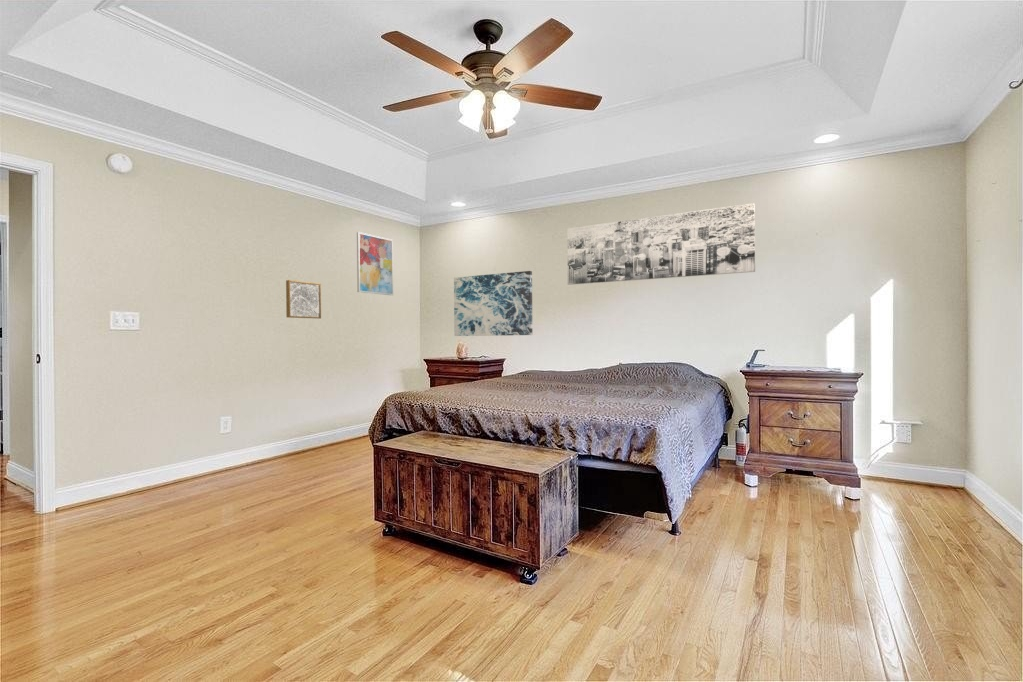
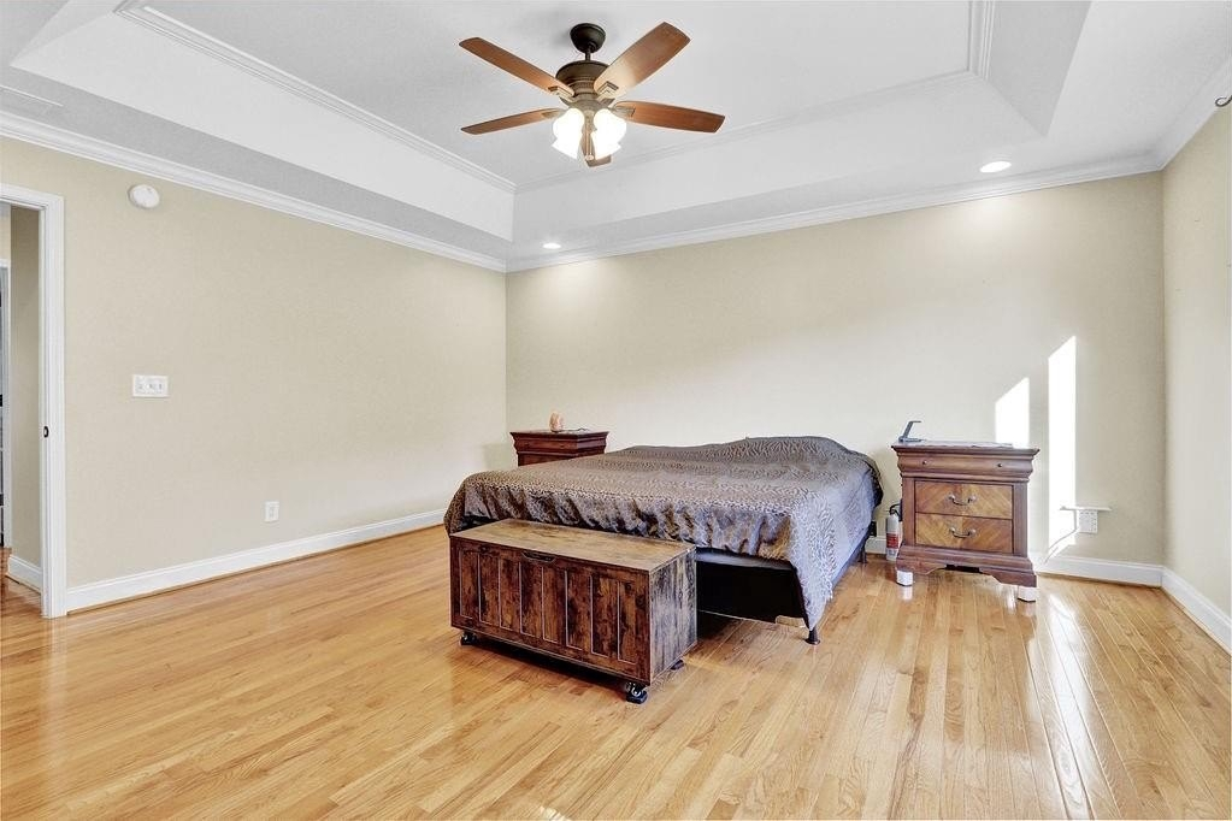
- wall art (491, 305)
- wall art (375, 265)
- wall art (304, 300)
- wall art (652, 248)
